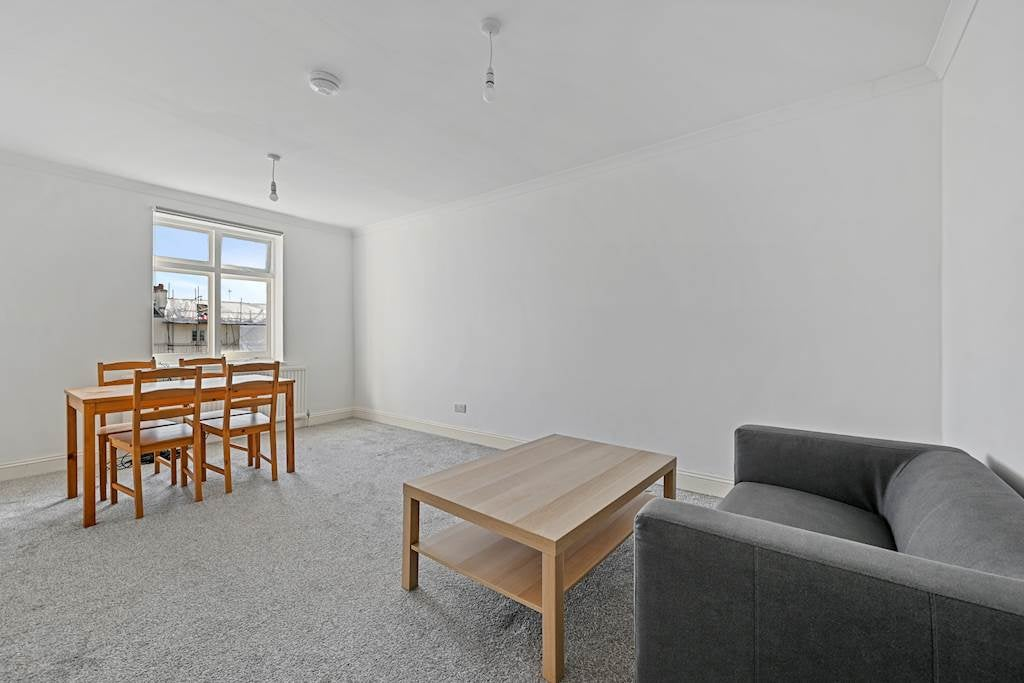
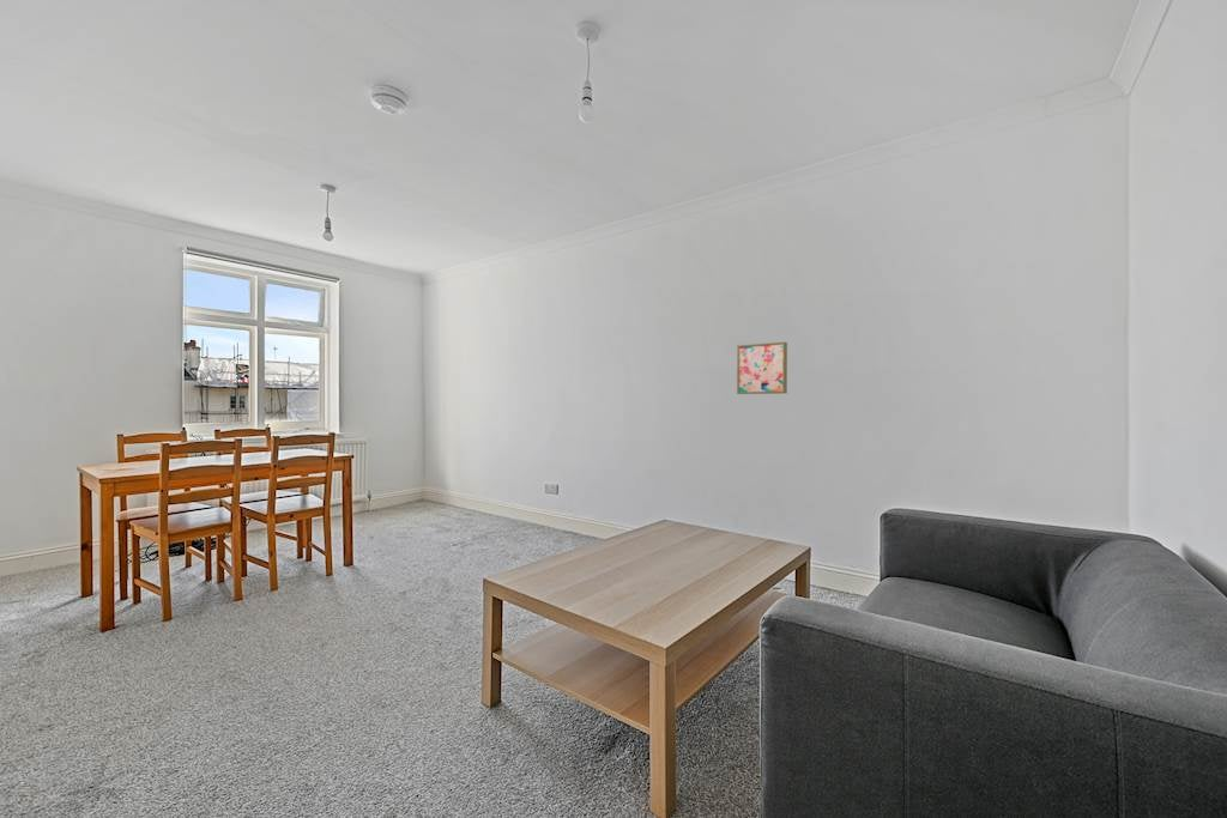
+ wall art (761, 369)
